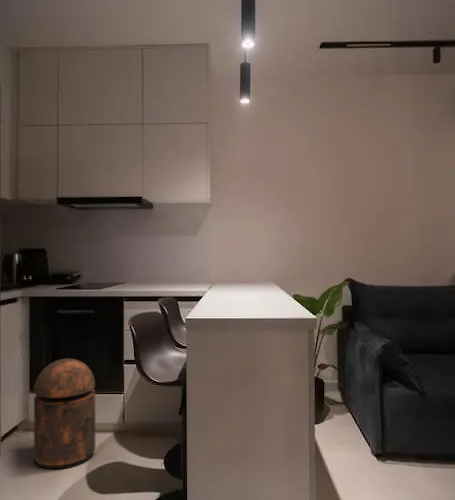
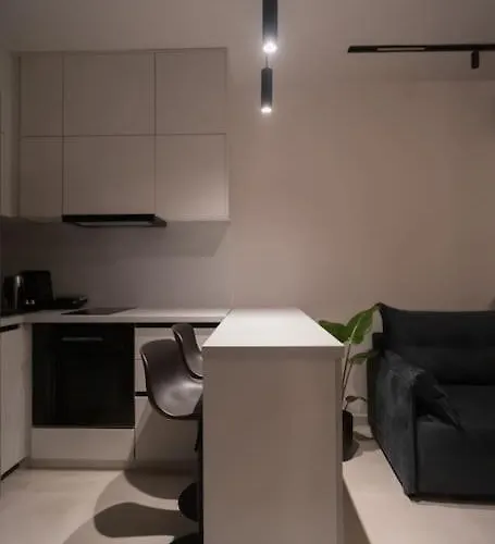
- trash can (65, 407)
